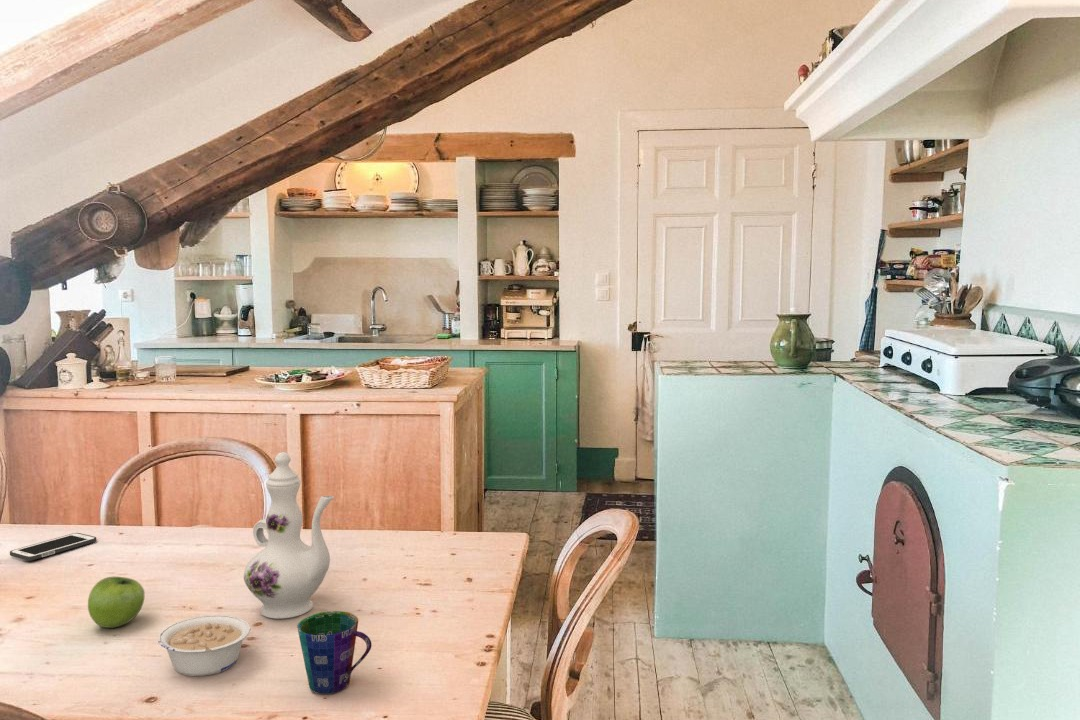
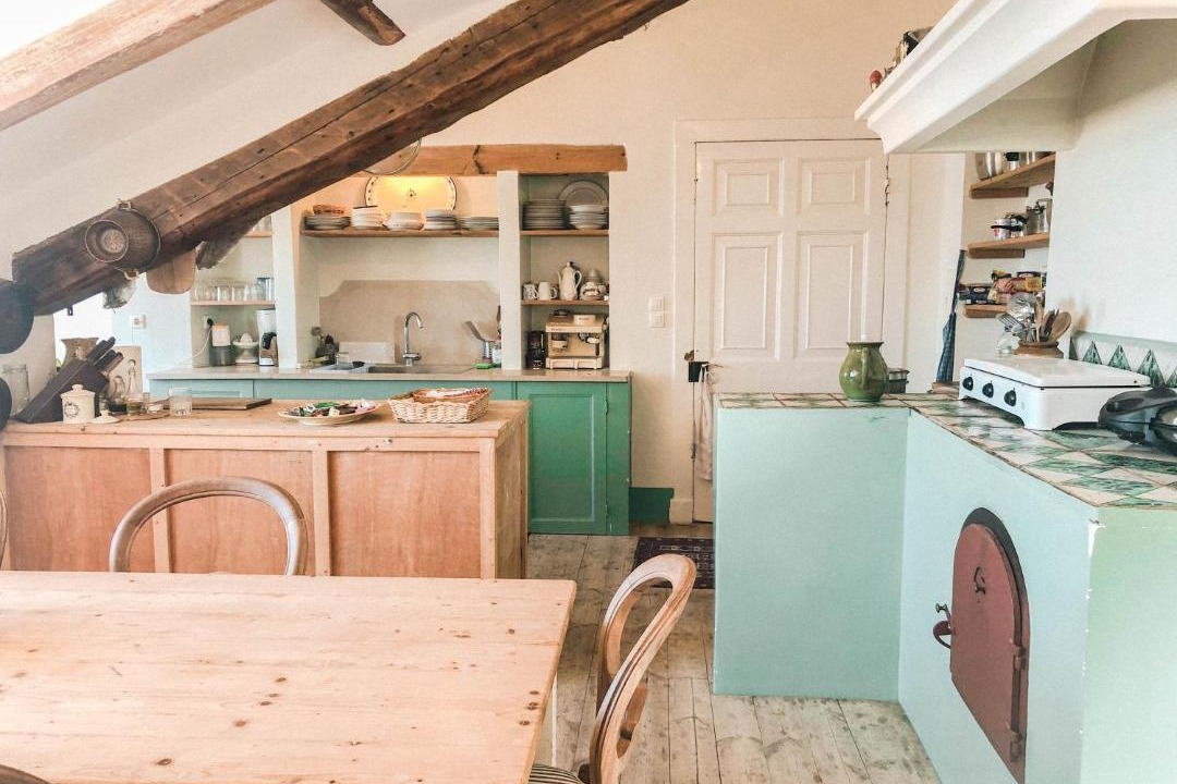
- legume (207, 645)
- fruit (116, 600)
- cell phone (54, 546)
- chinaware (293, 532)
- cup (336, 655)
